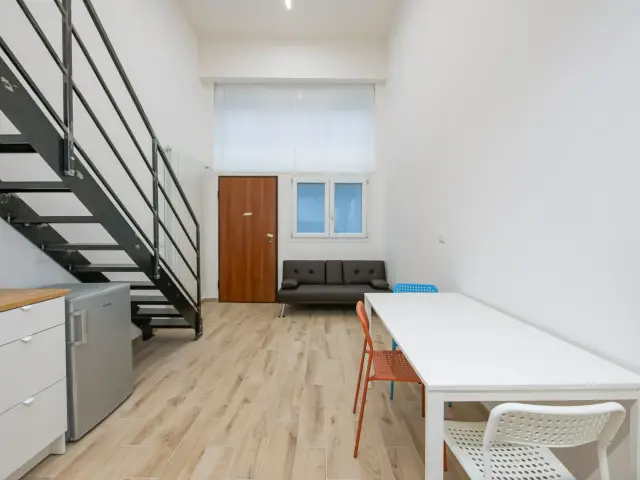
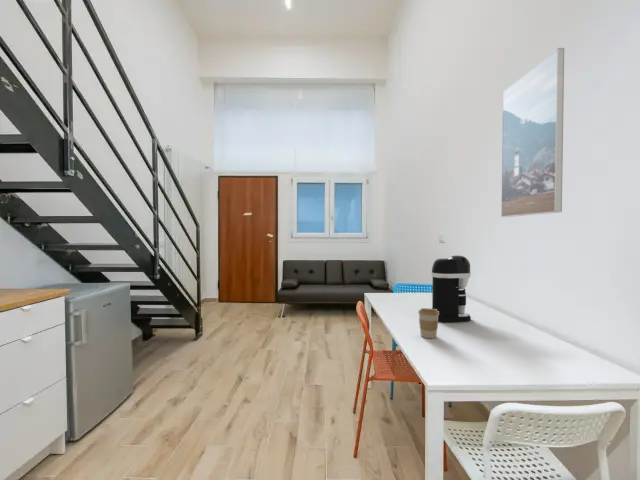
+ coffee cup (428, 322)
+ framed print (528, 144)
+ coffee maker (450, 287)
